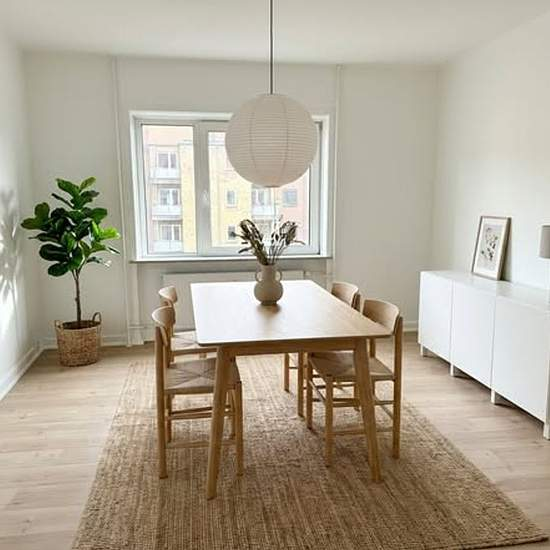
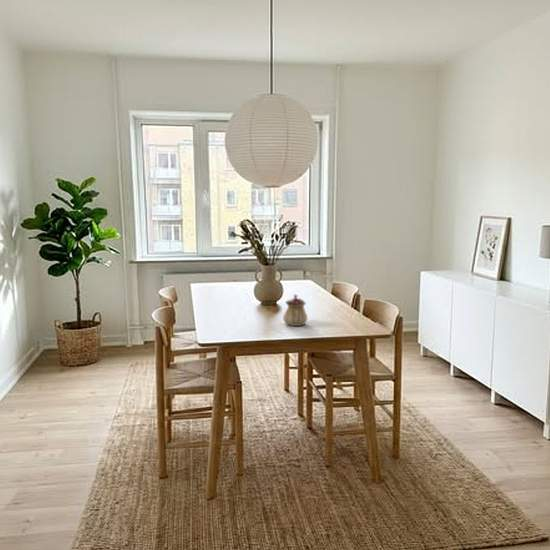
+ teapot (295, 309)
